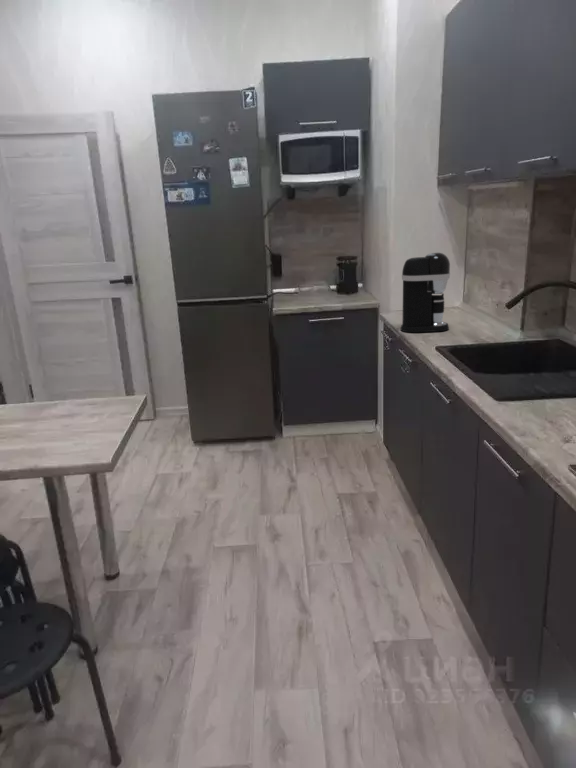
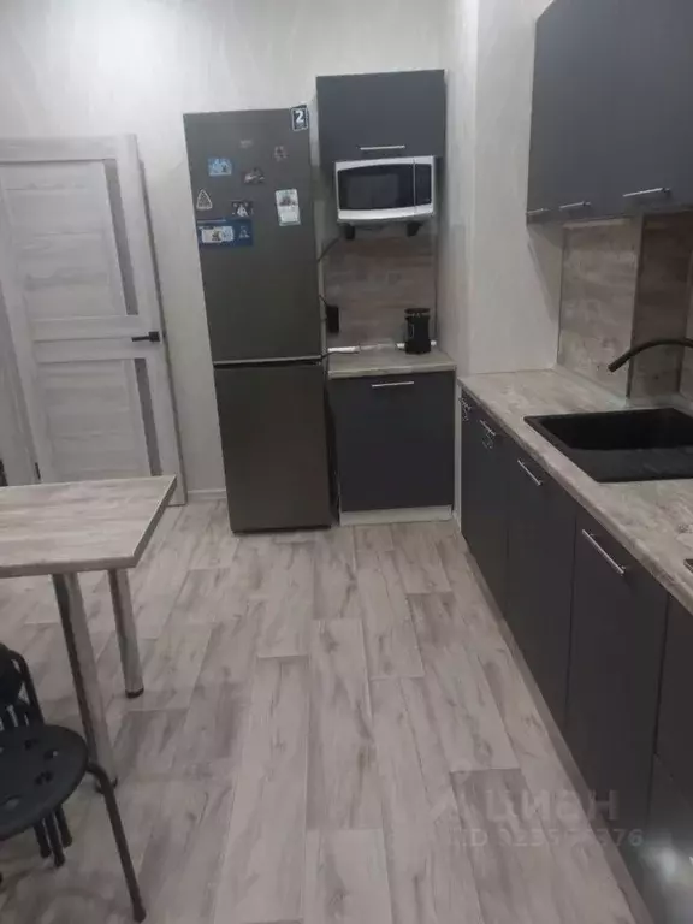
- coffee maker (425, 292)
